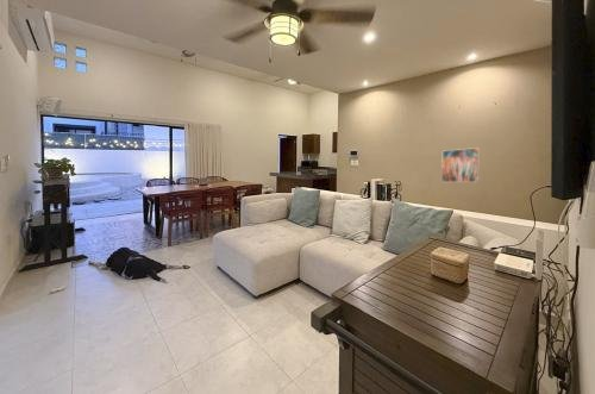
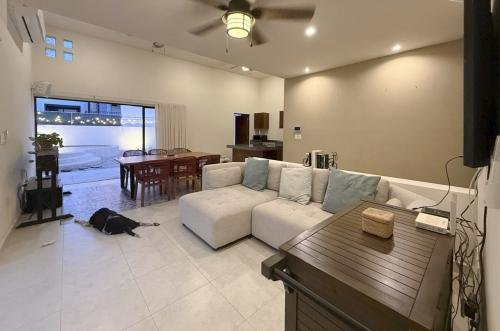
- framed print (459, 165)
